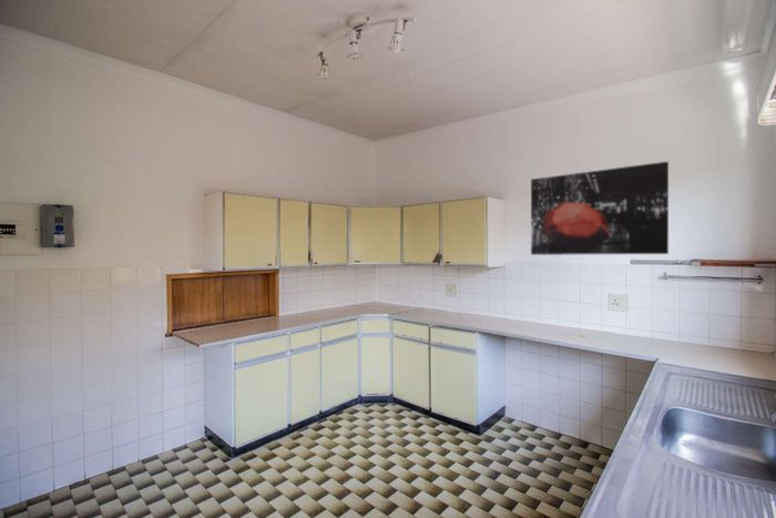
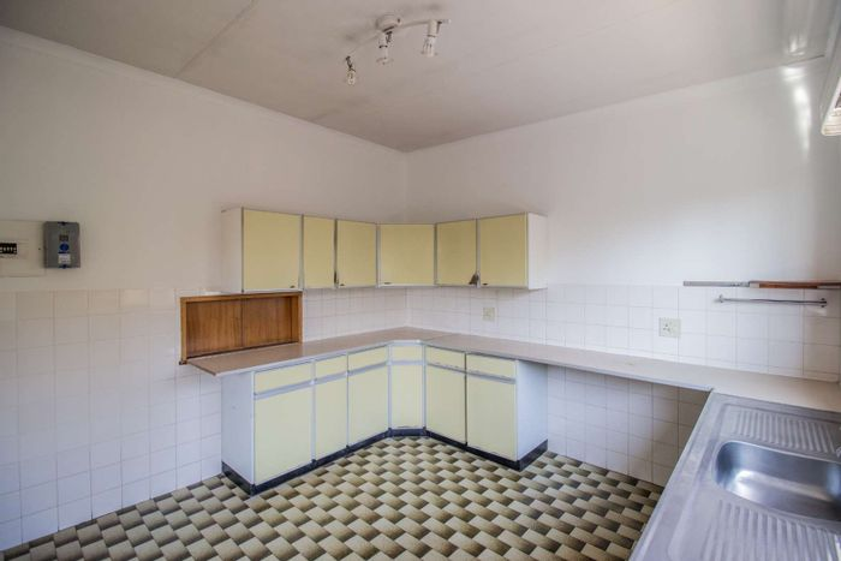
- wall art (592, 213)
